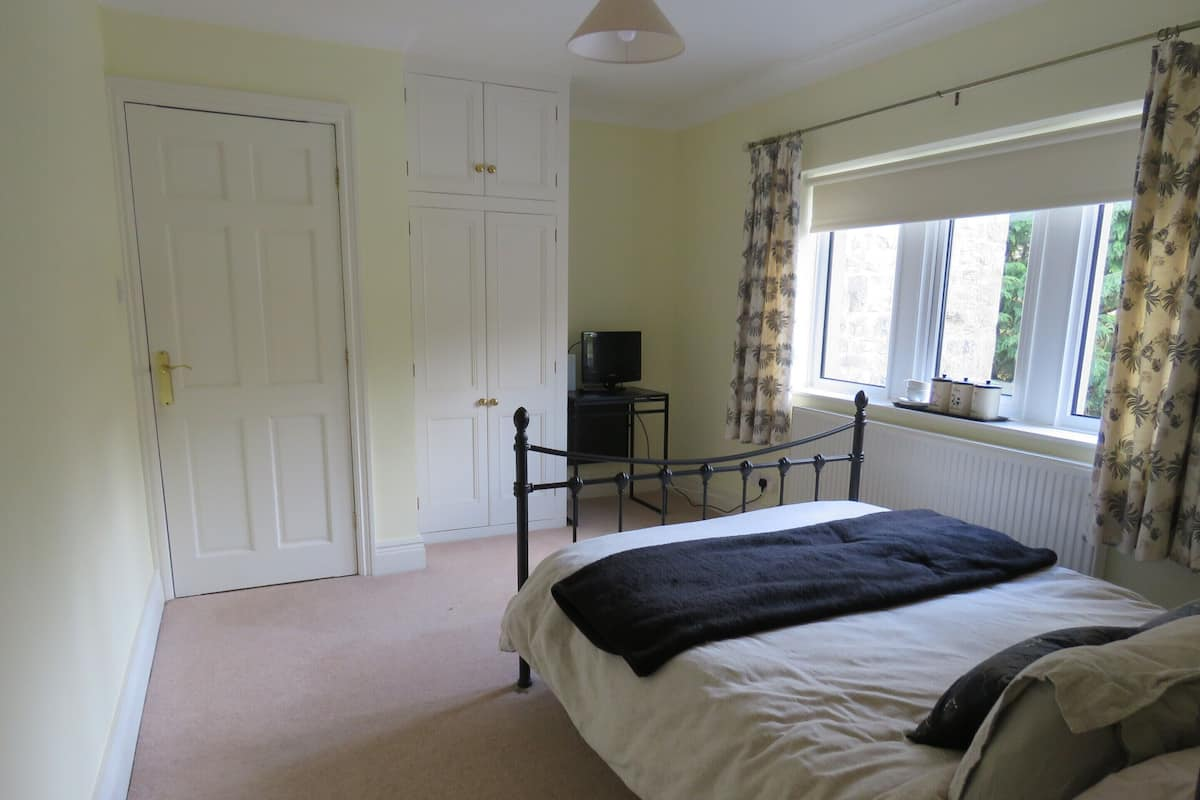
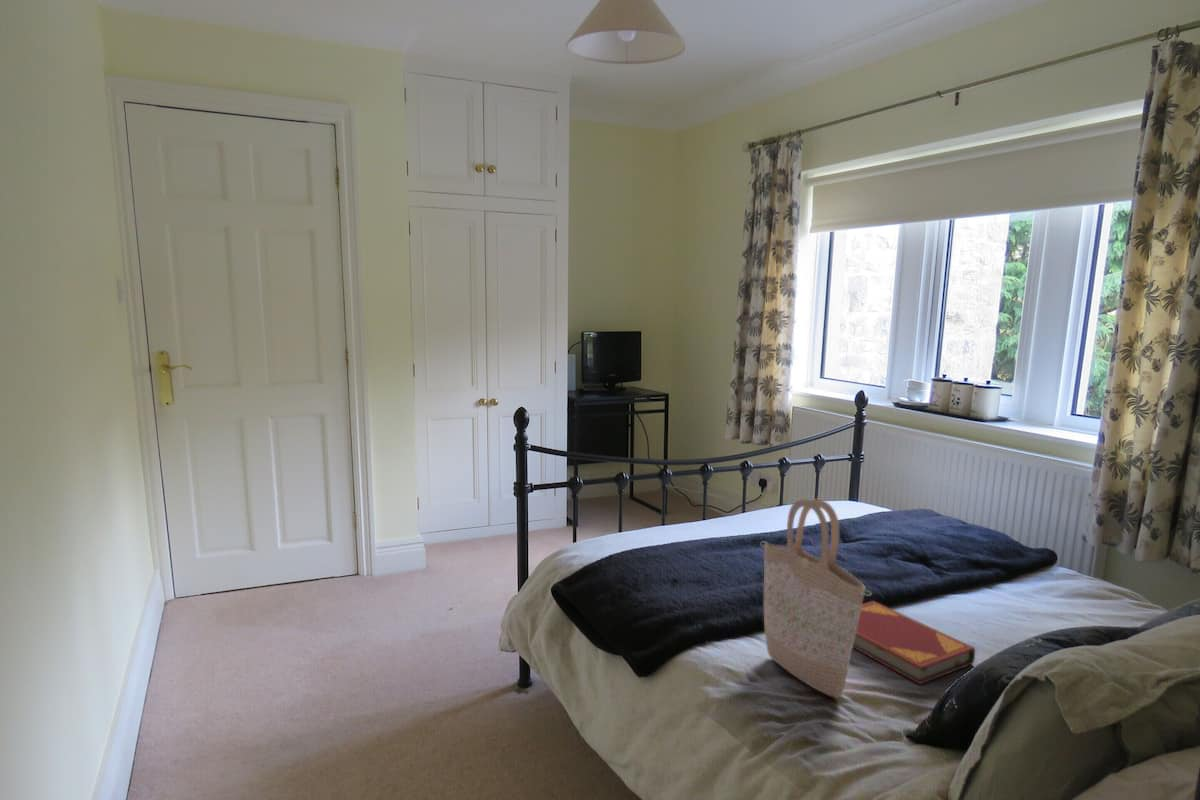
+ hardback book (894, 638)
+ shopping bag (808, 591)
